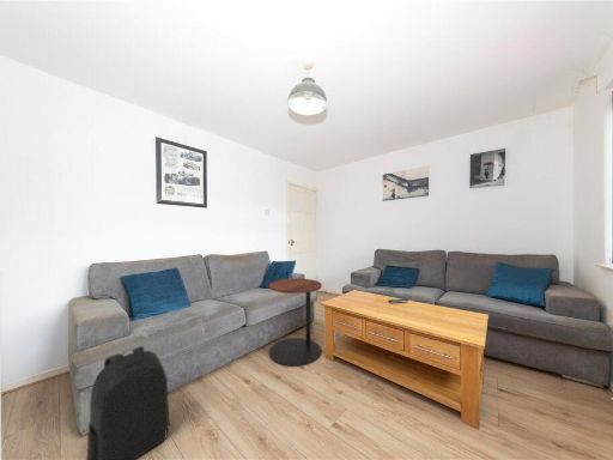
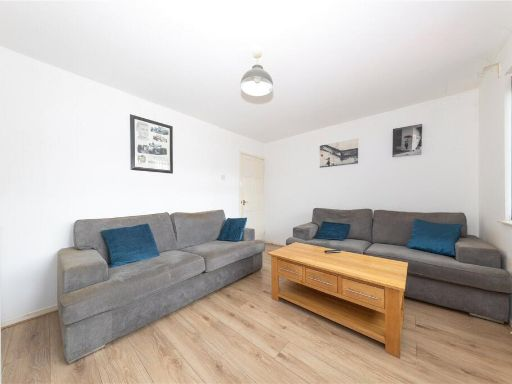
- backpack (129, 395)
- side table (305, 317)
